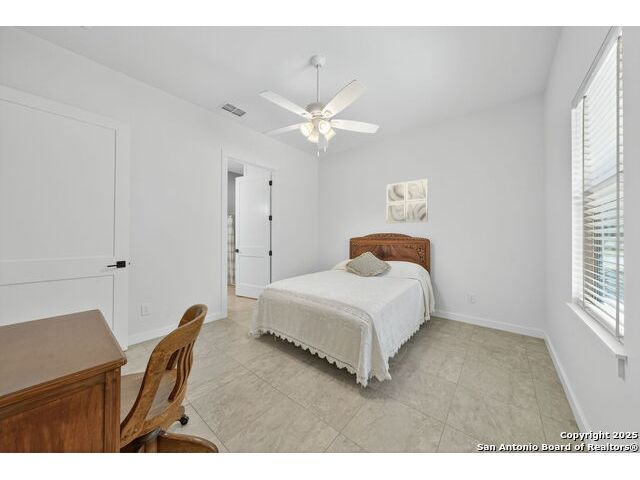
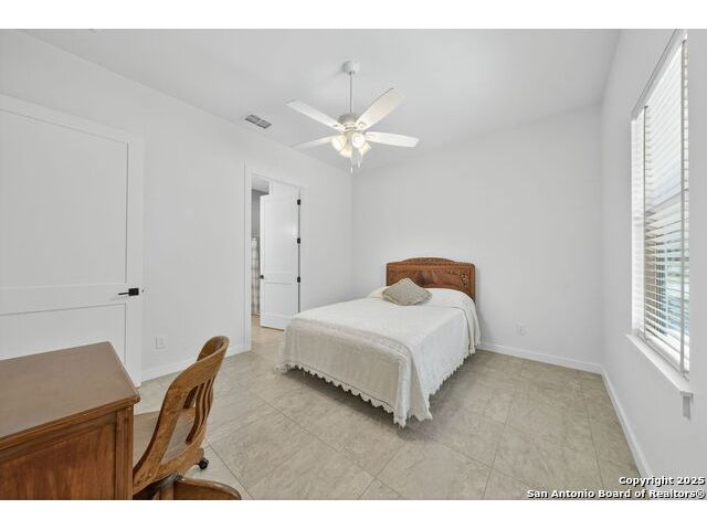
- wall art (405, 201)
